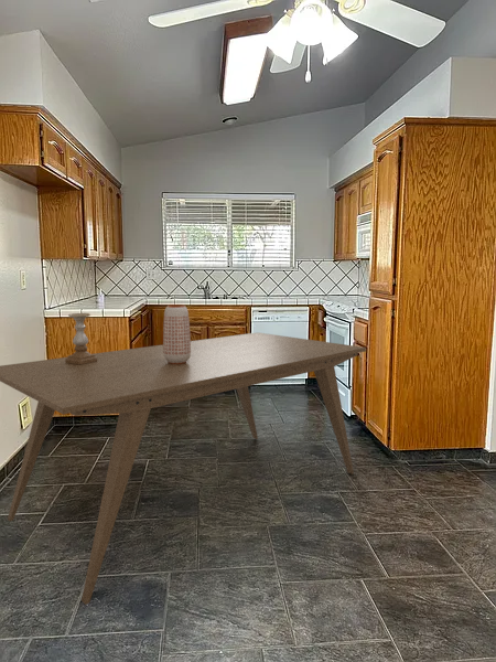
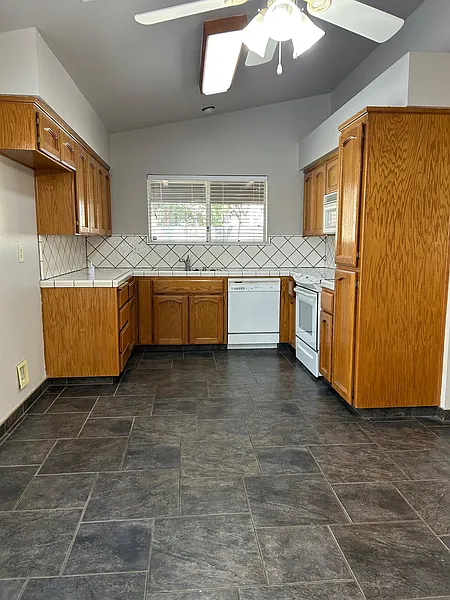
- dining table (191, 398)
- candle holder (80, 338)
- planter (176, 333)
